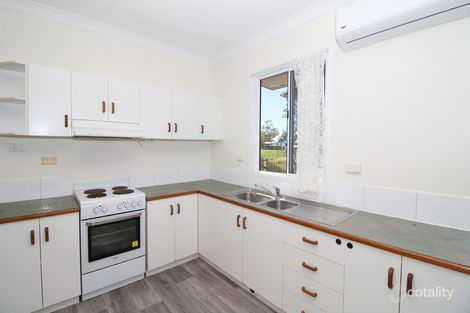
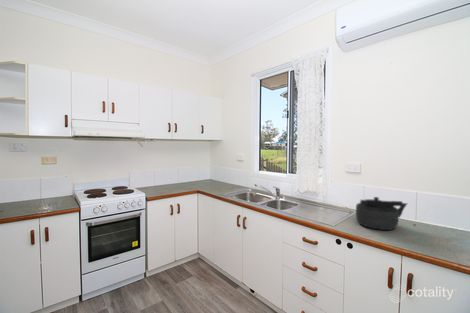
+ kettle (377, 211)
